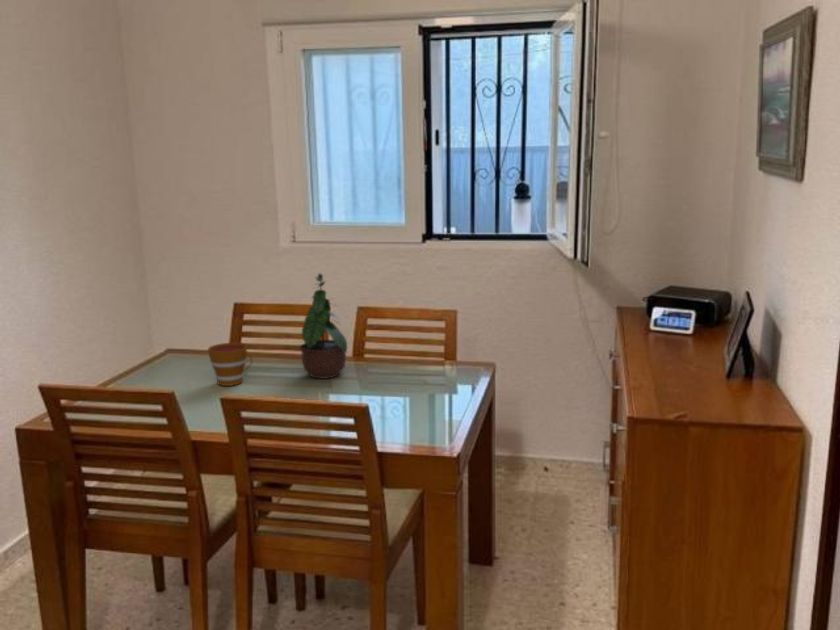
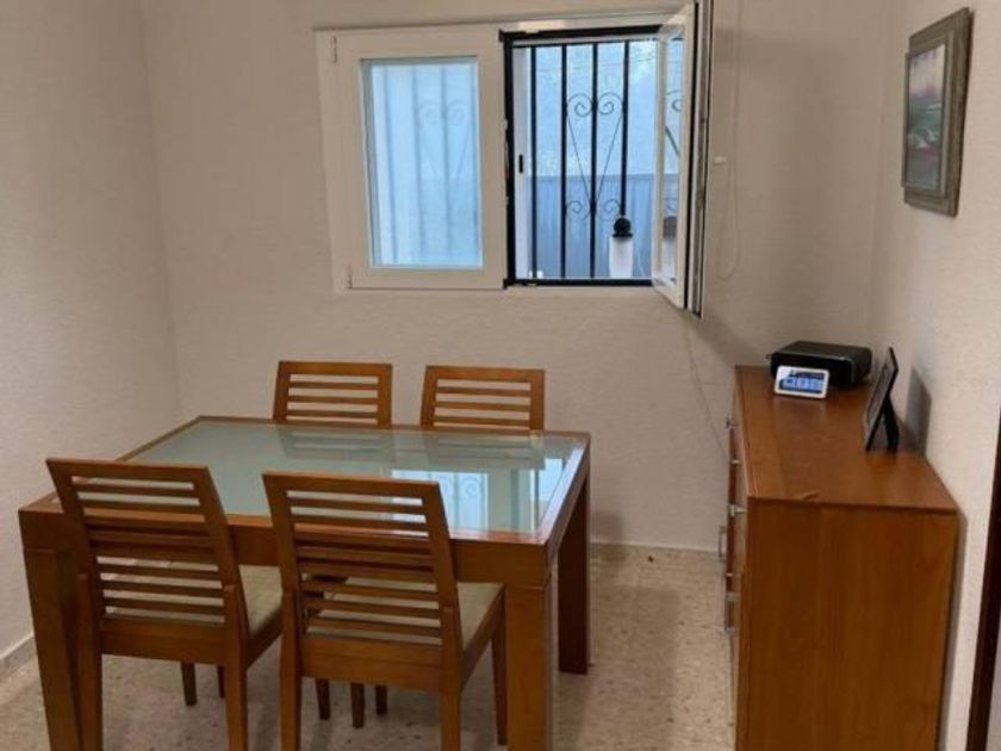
- potted plant (319, 324)
- cup (232, 364)
